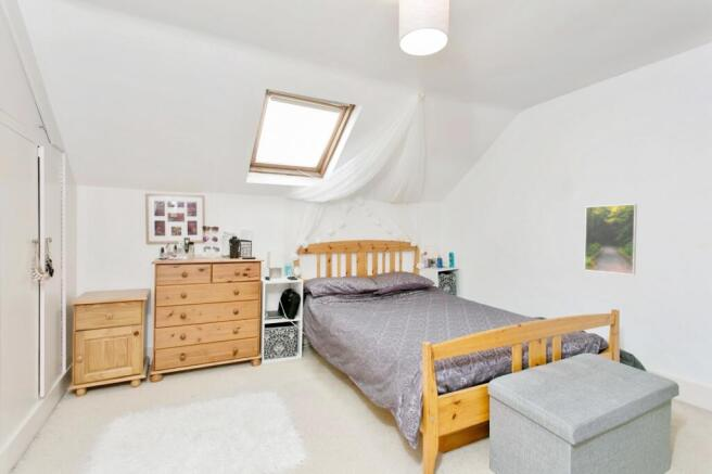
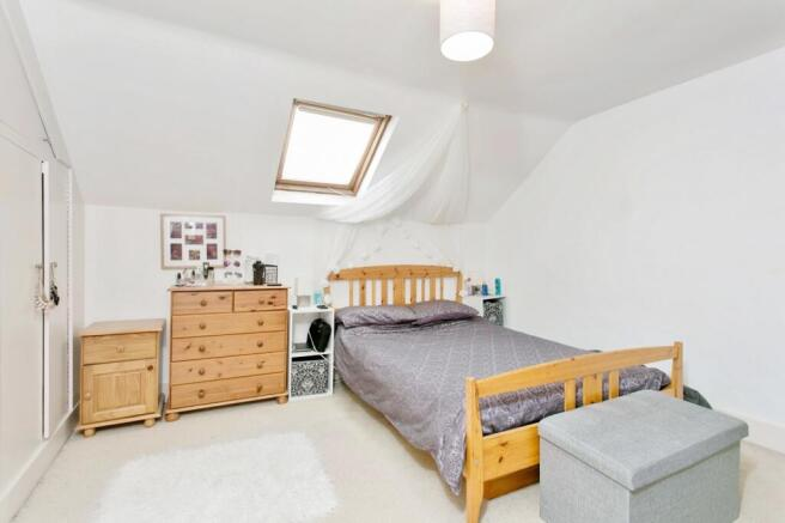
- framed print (609, 239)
